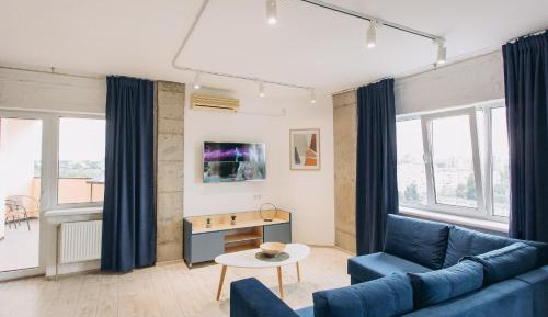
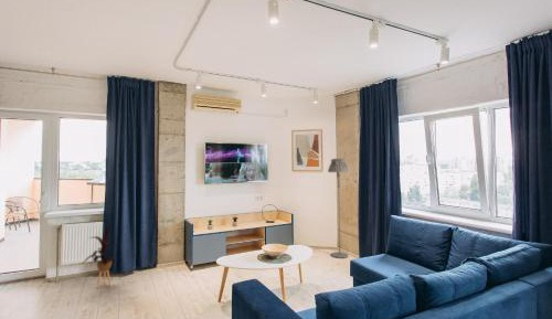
+ house plant (100, 255)
+ floor lamp (339, 206)
